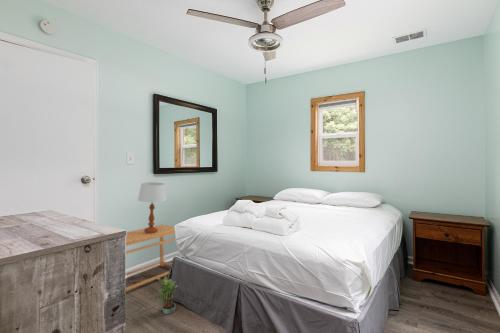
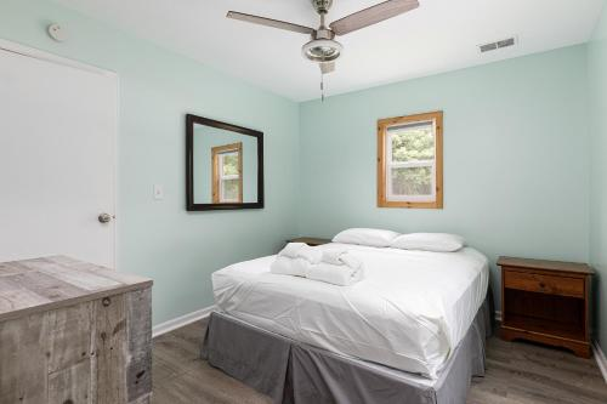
- table lamp (150, 207)
- side table (137, 250)
- potted plant (165, 292)
